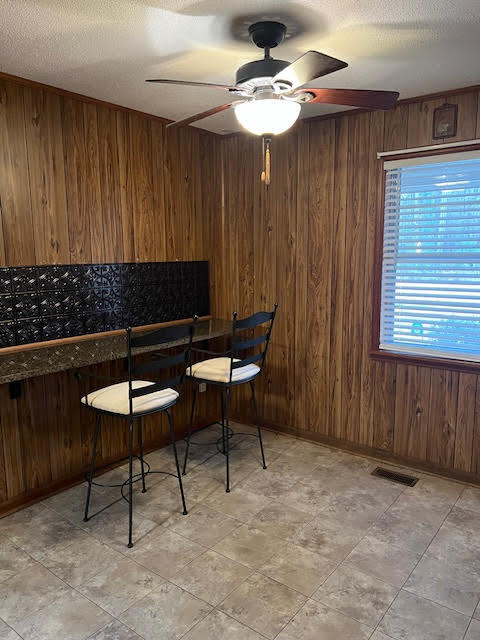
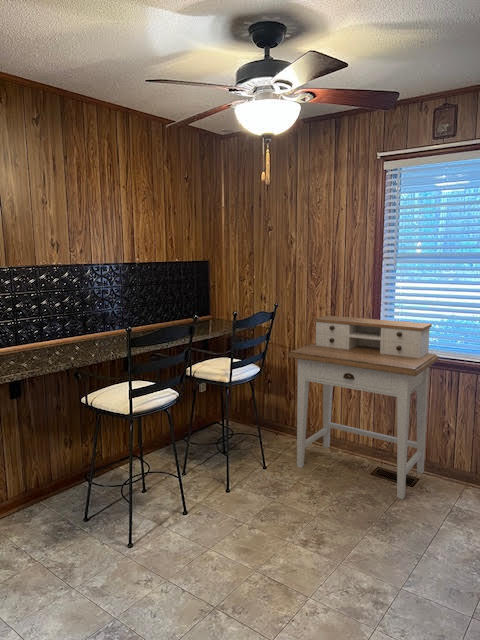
+ desk (361, 390)
